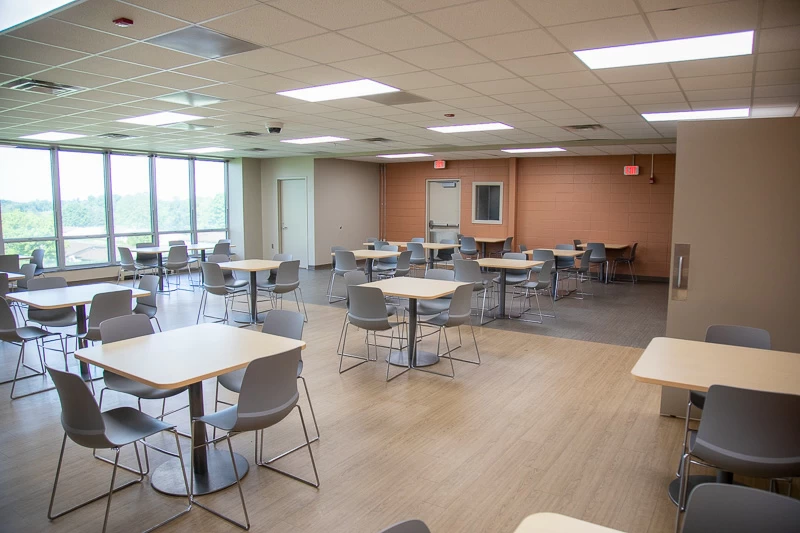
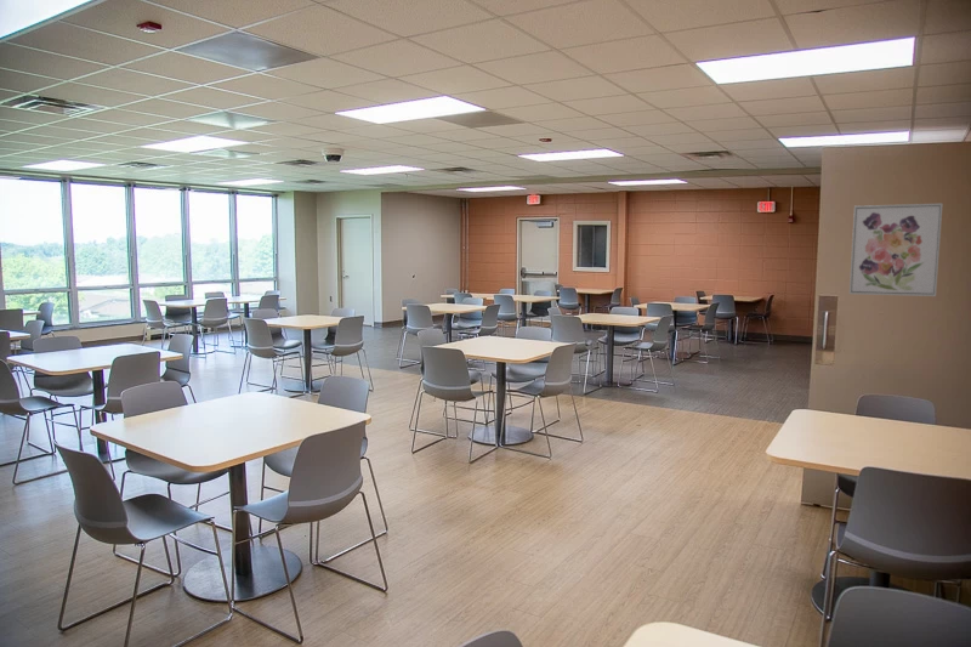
+ wall art (893, 250)
